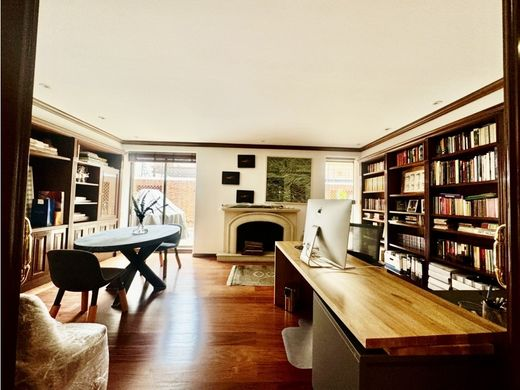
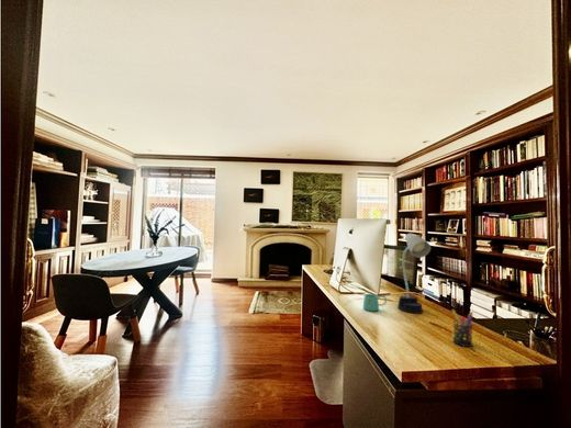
+ mug (374, 302)
+ desk lamp (405, 274)
+ pen holder (464, 326)
